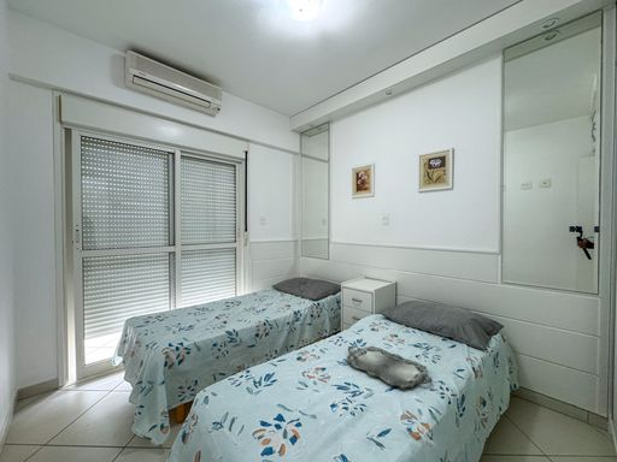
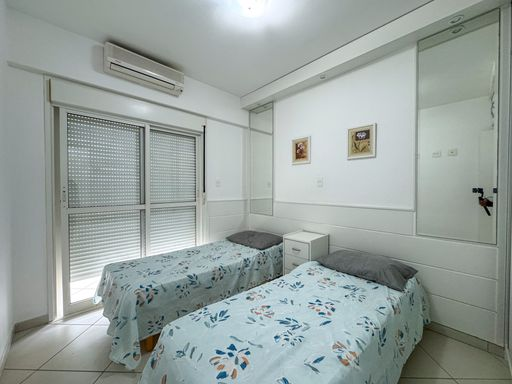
- serving tray (384, 363)
